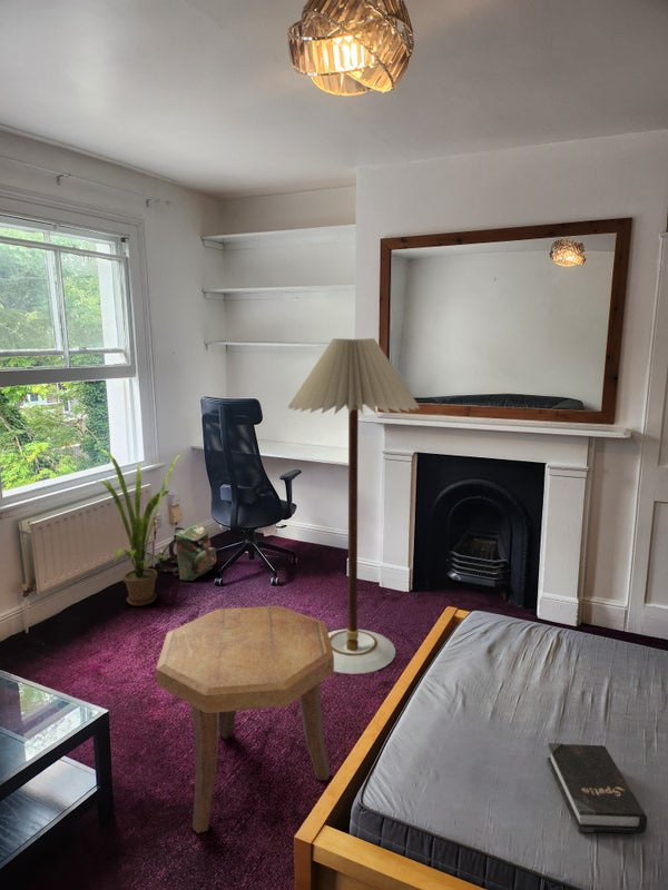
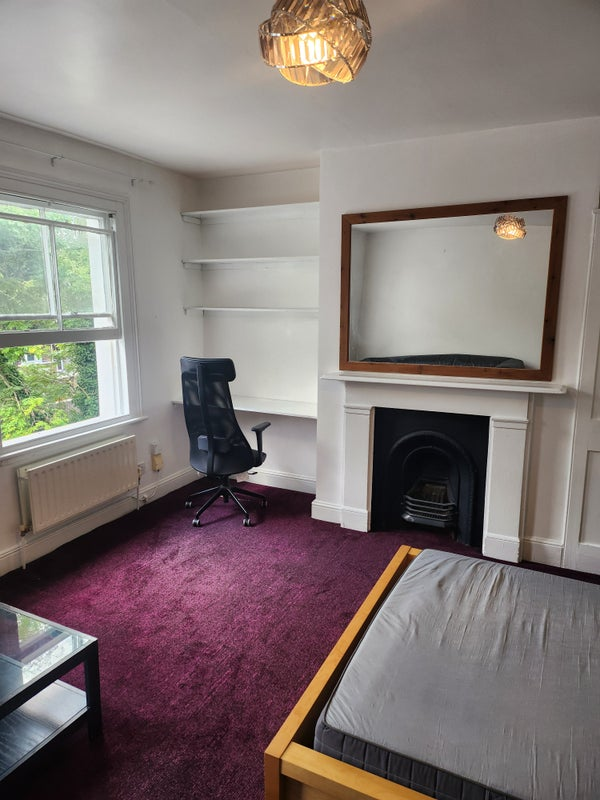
- floor lamp (353, 501)
- backpack (185, 550)
- house plant (128, 527)
- side table (248, 709)
- hardback book (592, 784)
